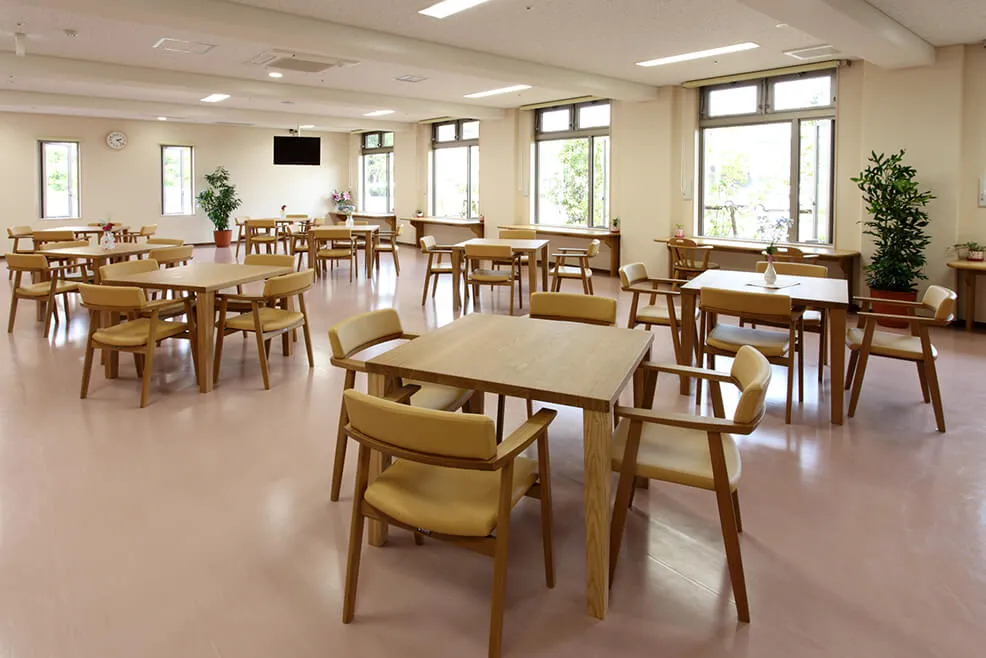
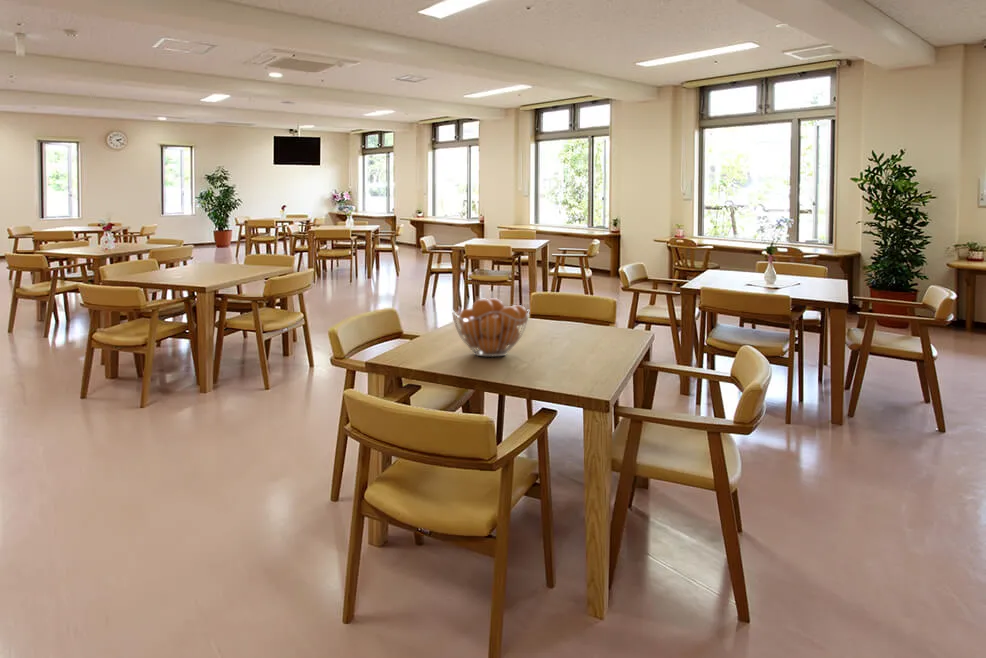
+ fruit basket (490, 326)
